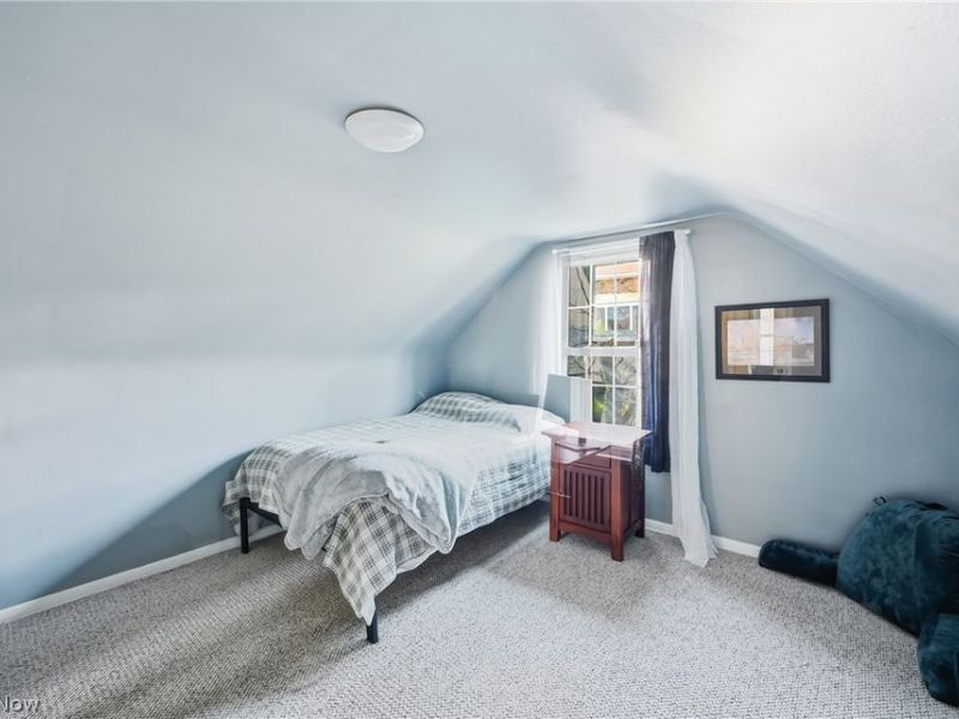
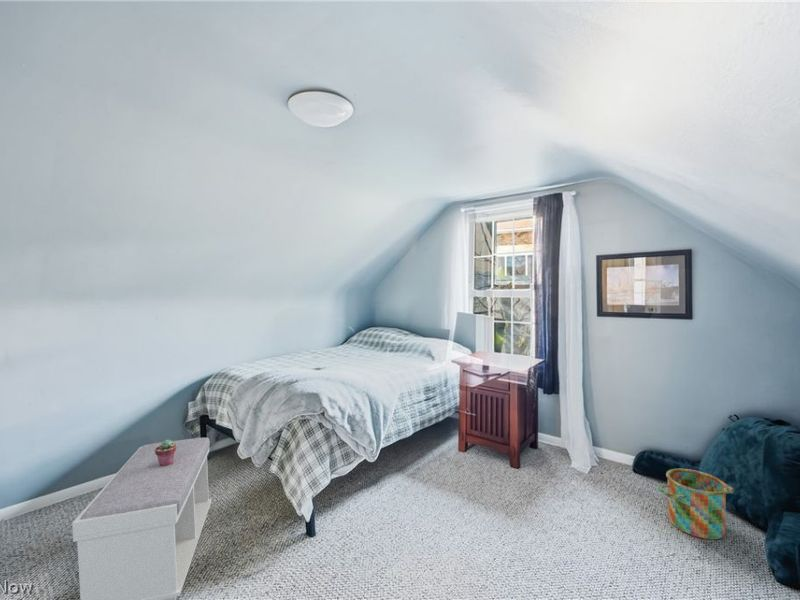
+ bucket (695, 502)
+ potted succulent (166, 451)
+ bench (158, 511)
